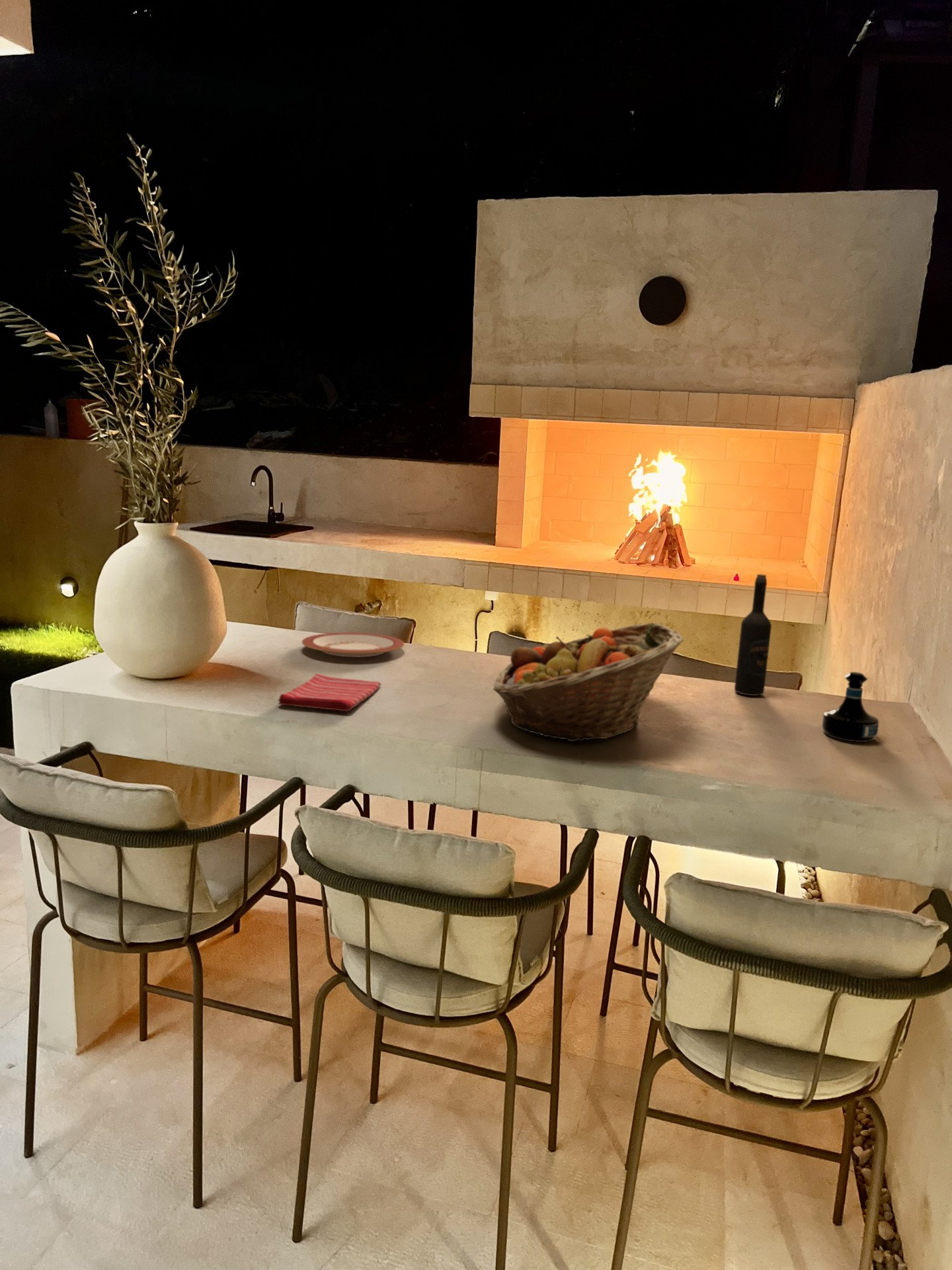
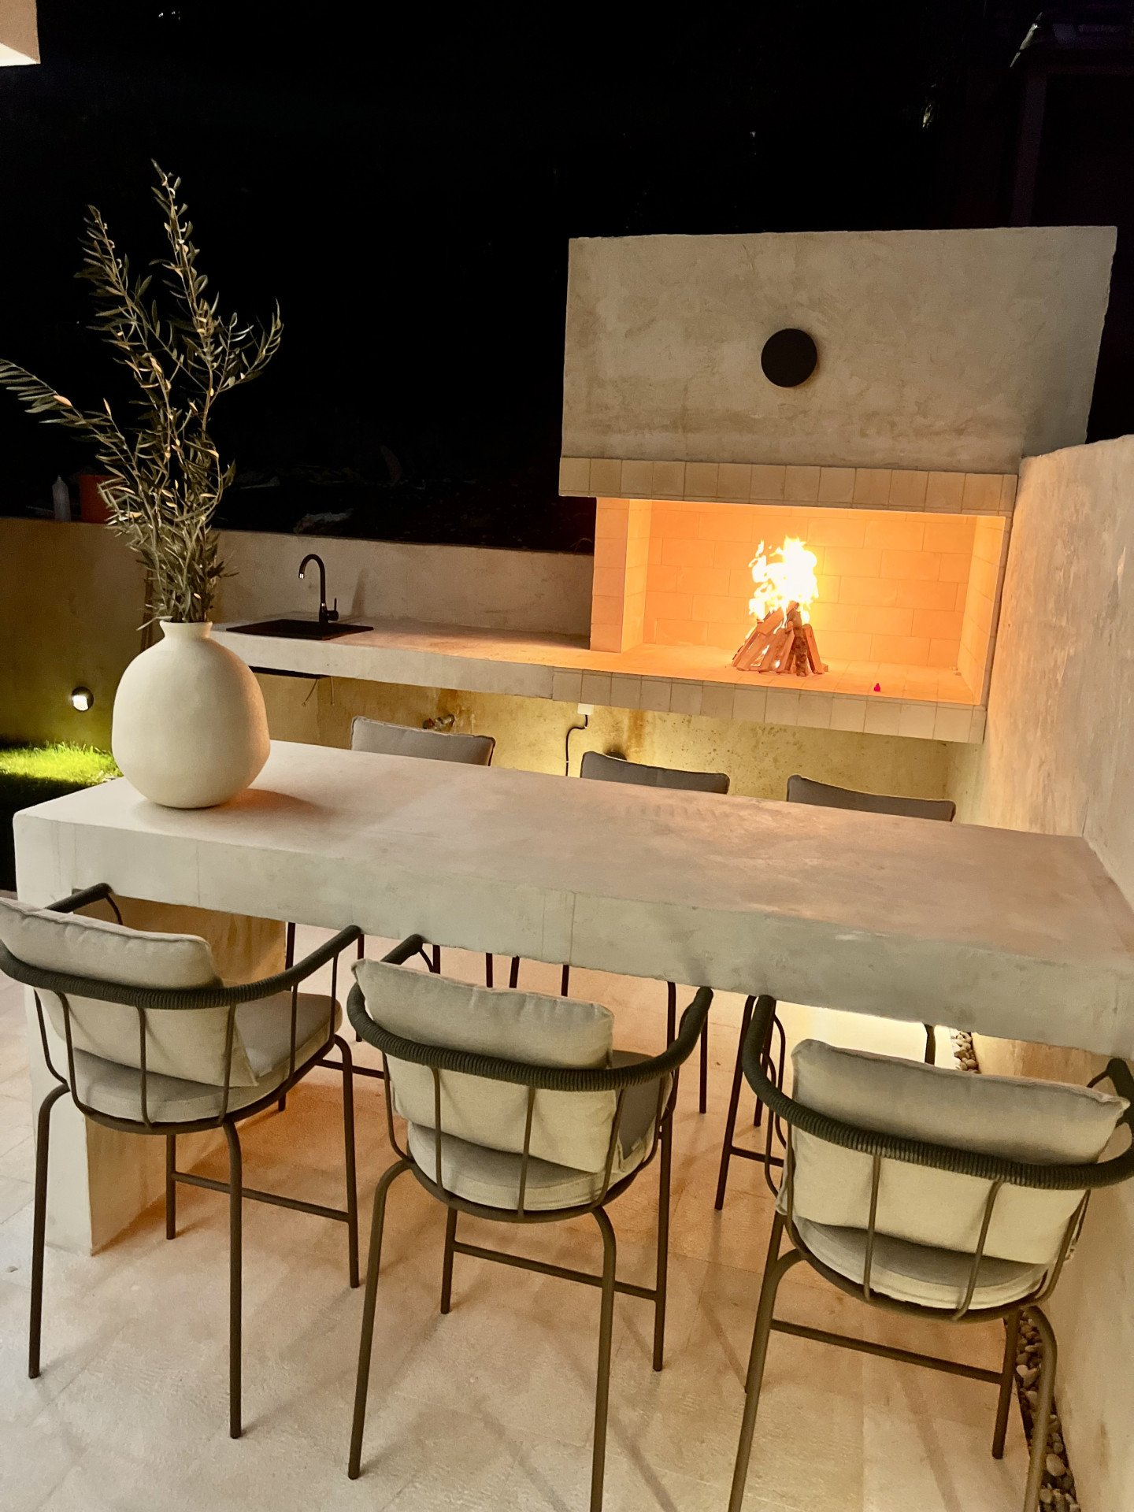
- dish towel (331, 691)
- tequila bottle (852, 704)
- fruit basket (585, 673)
- wine bottle (755, 634)
- plate (353, 646)
